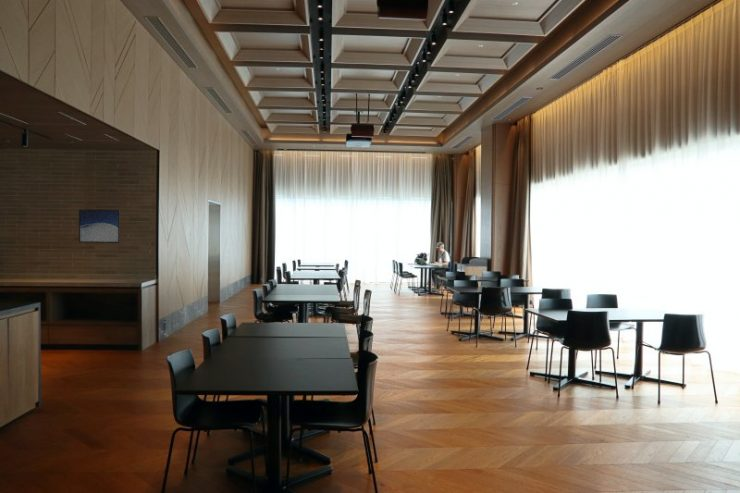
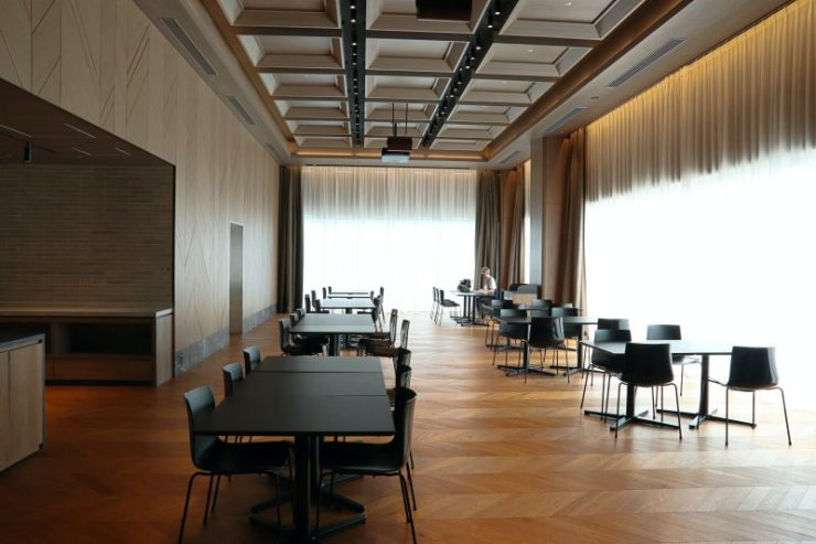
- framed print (99, 226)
